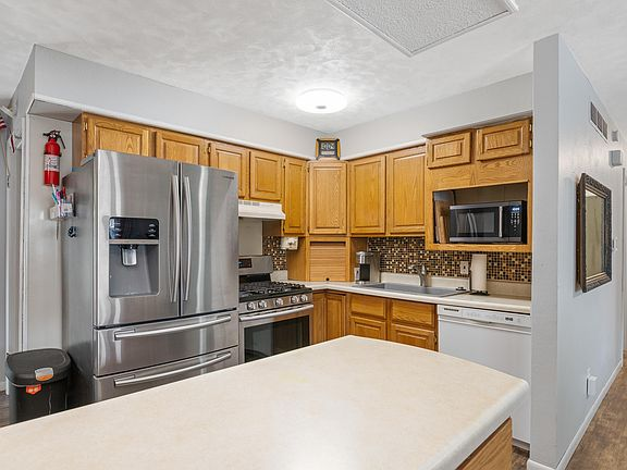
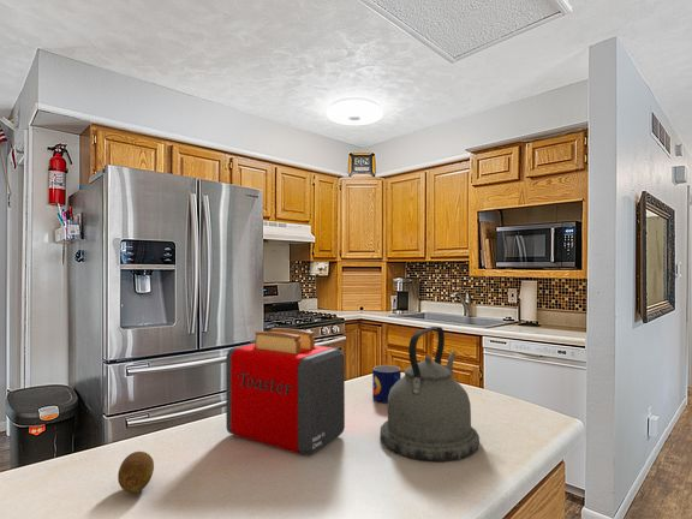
+ kettle (428, 382)
+ toaster (284, 382)
+ fruit (136, 471)
+ mug (389, 384)
